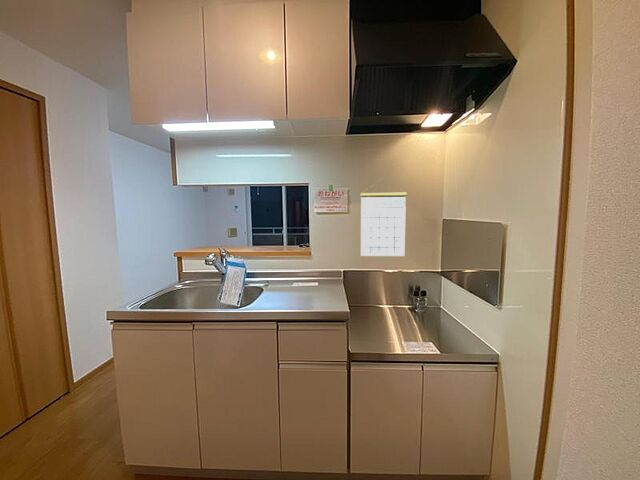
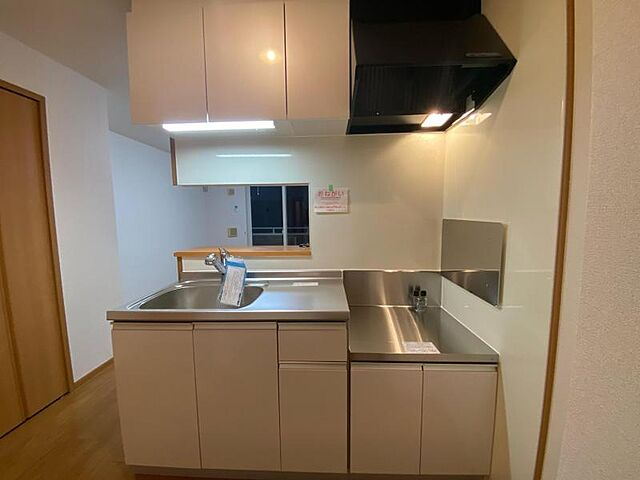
- calendar (383, 217)
